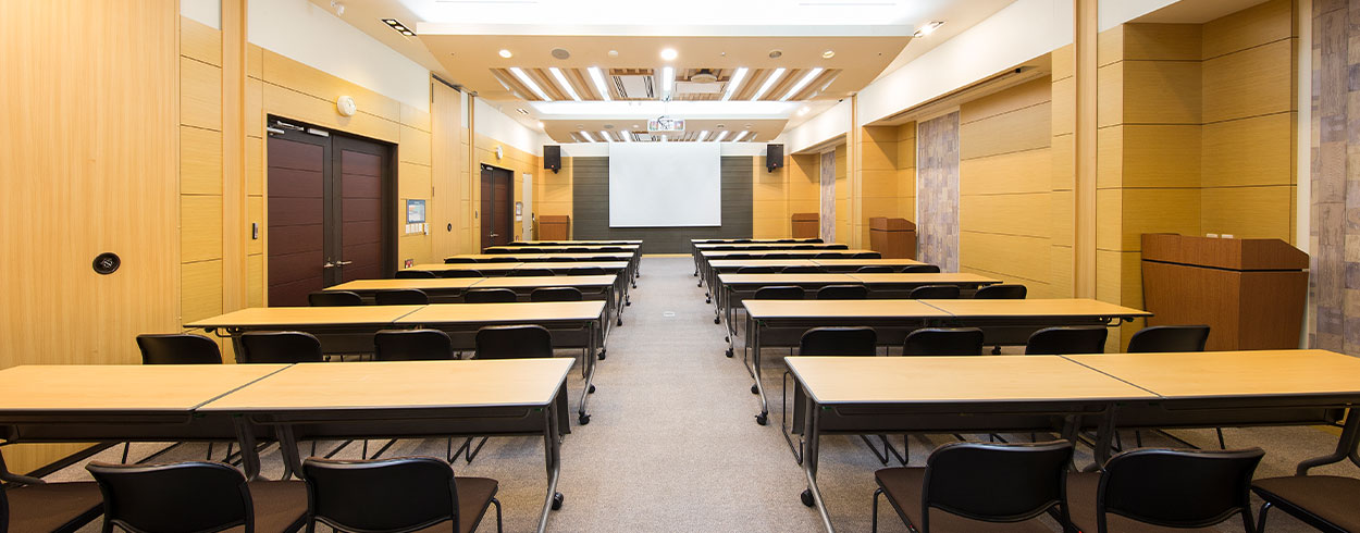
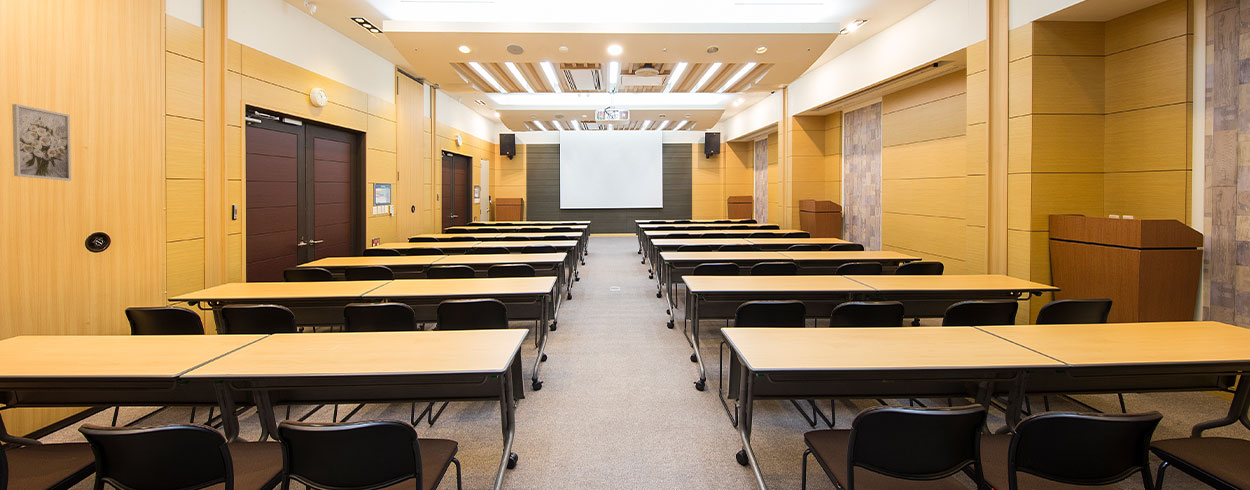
+ wall art (43, 144)
